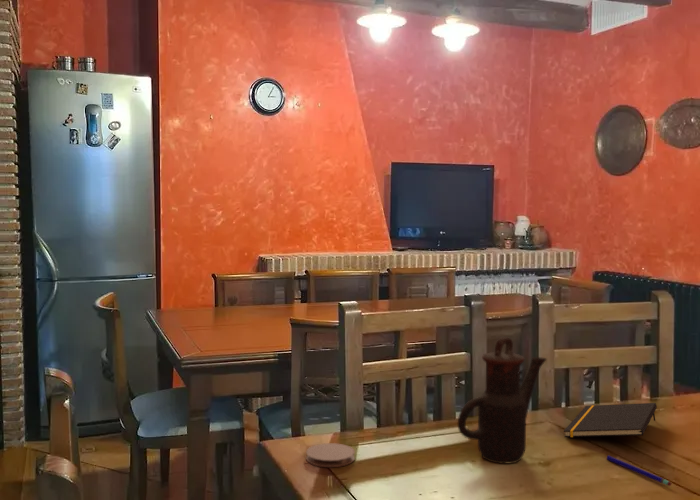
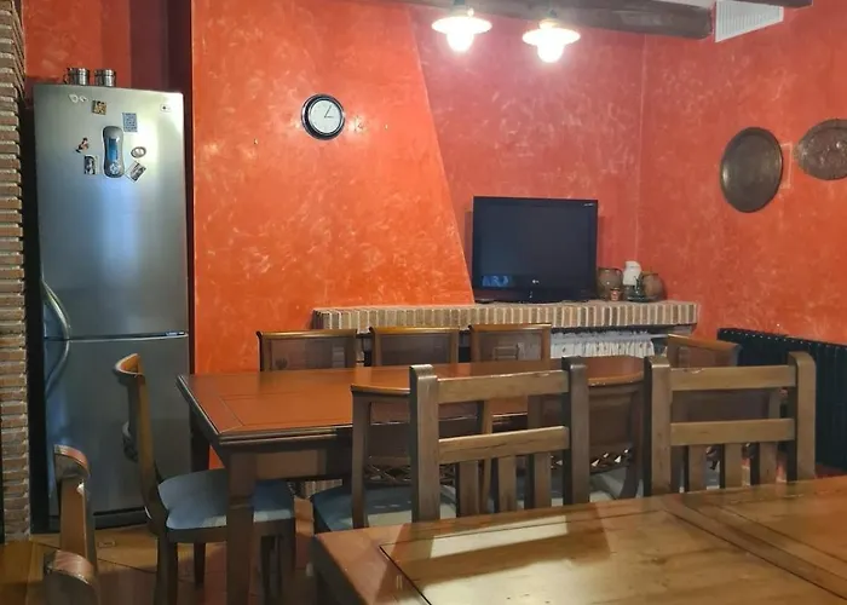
- pen (637, 470)
- notepad (611, 419)
- coaster (330, 454)
- teapot (502, 397)
